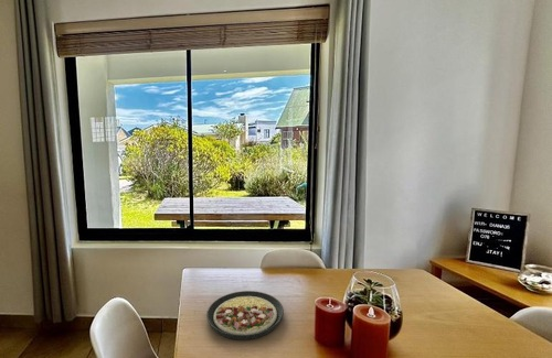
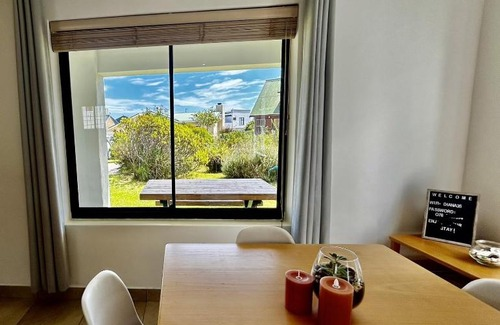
- plate (245, 311)
